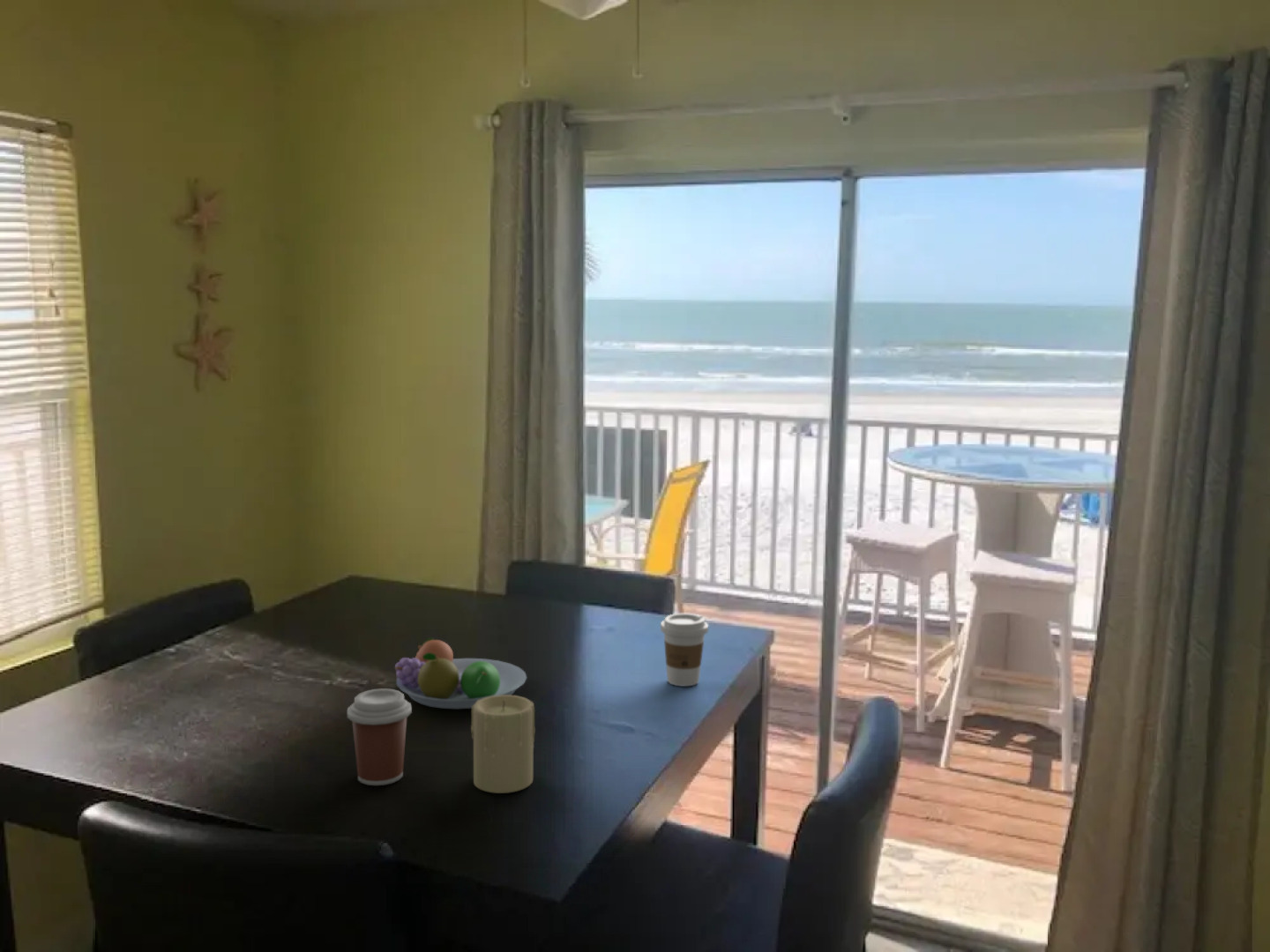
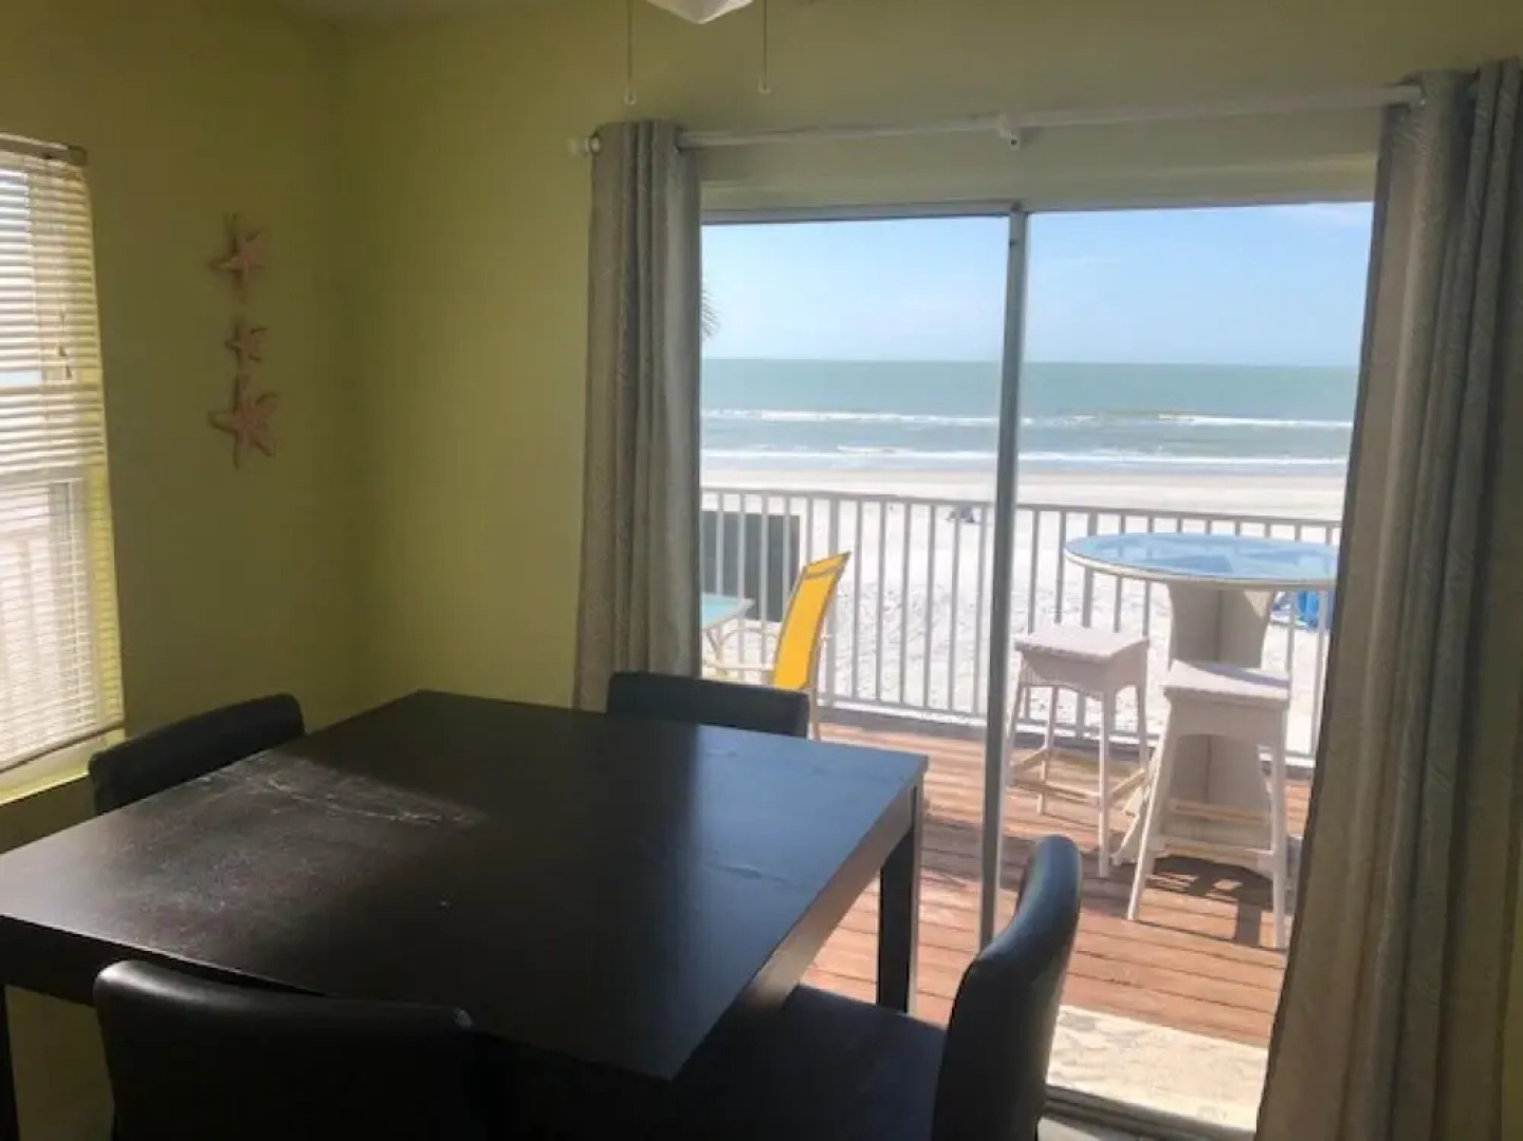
- coffee cup (684, 650)
- fruit bowl (461, 667)
- coffee cup (379, 736)
- candle (503, 740)
